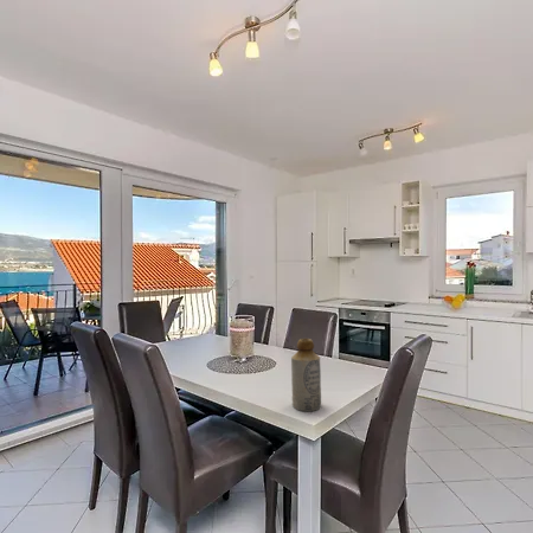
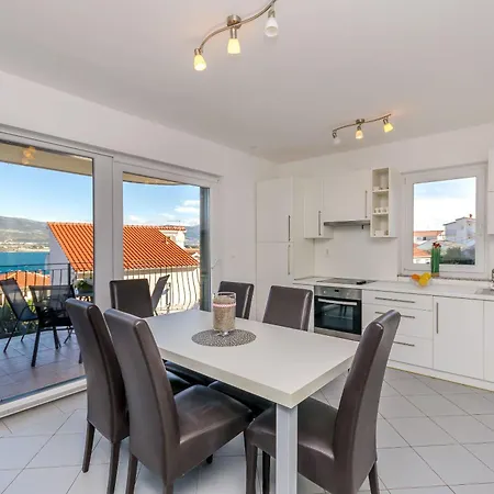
- bottle (306, 372)
